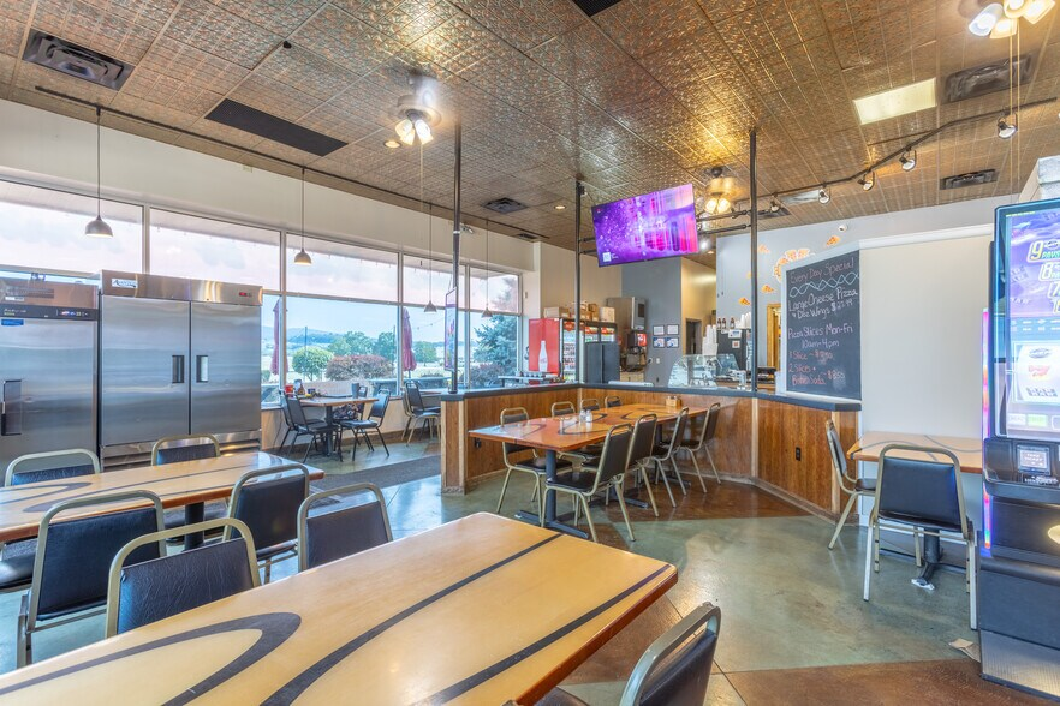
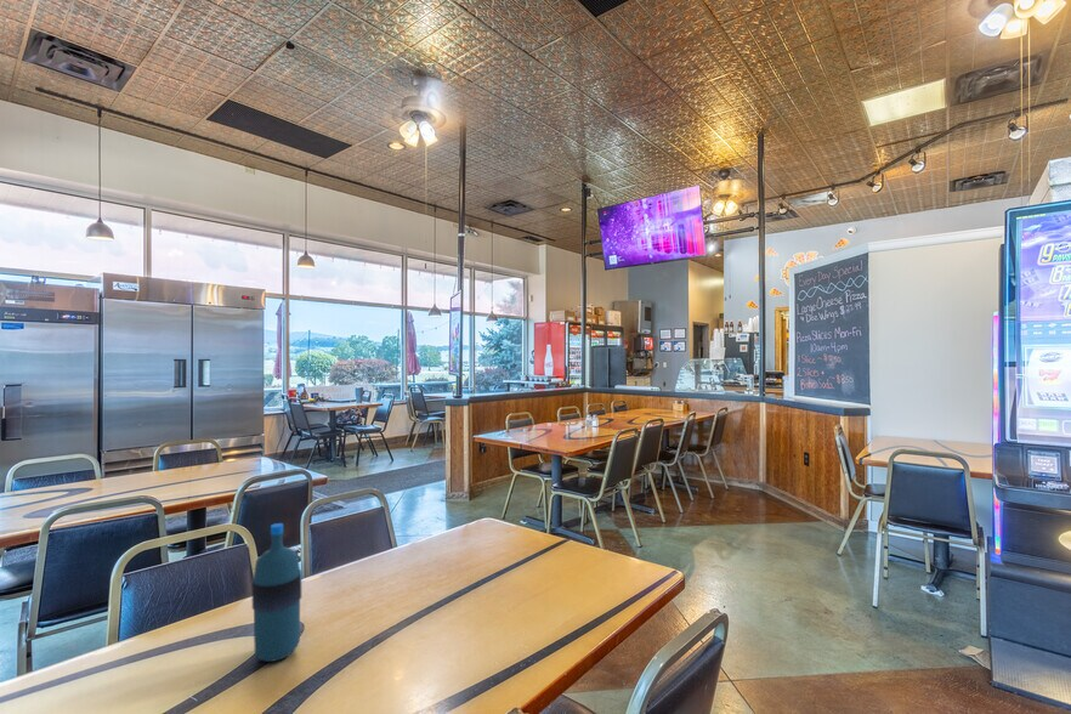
+ water bottle (277, 589)
